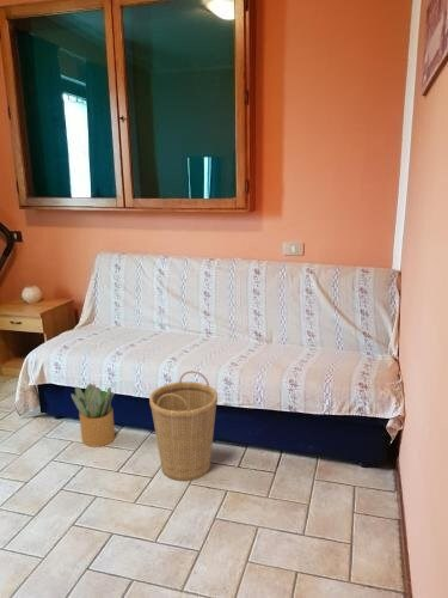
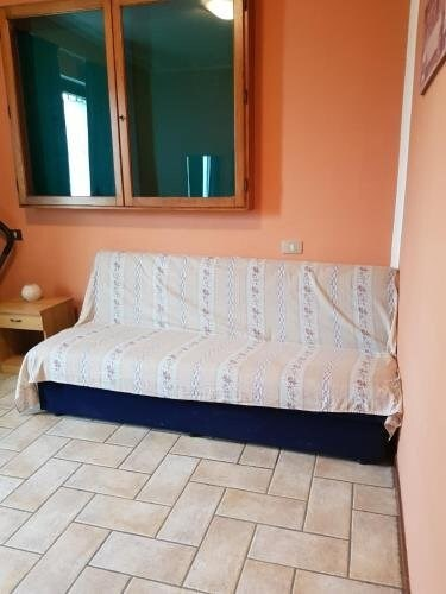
- basket (184, 425)
- potted plant (94, 413)
